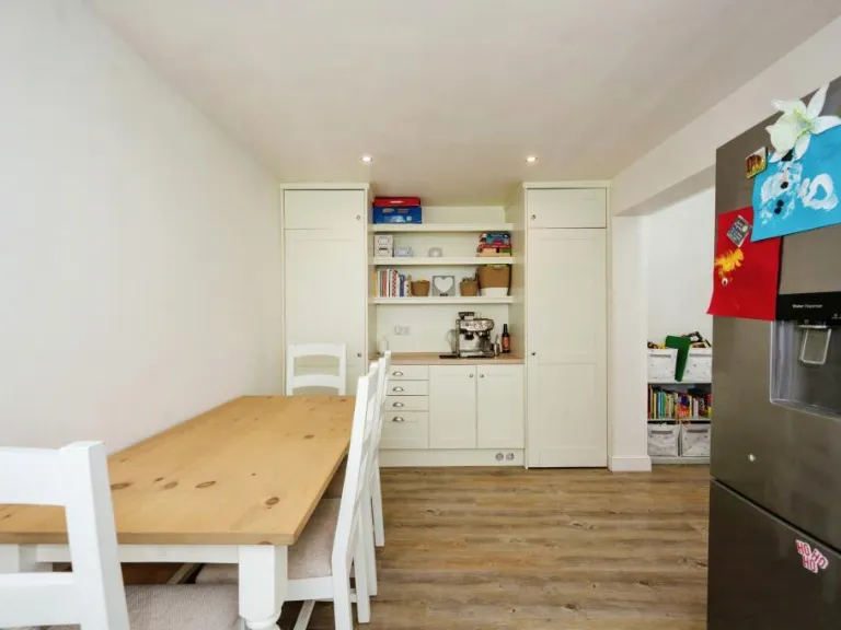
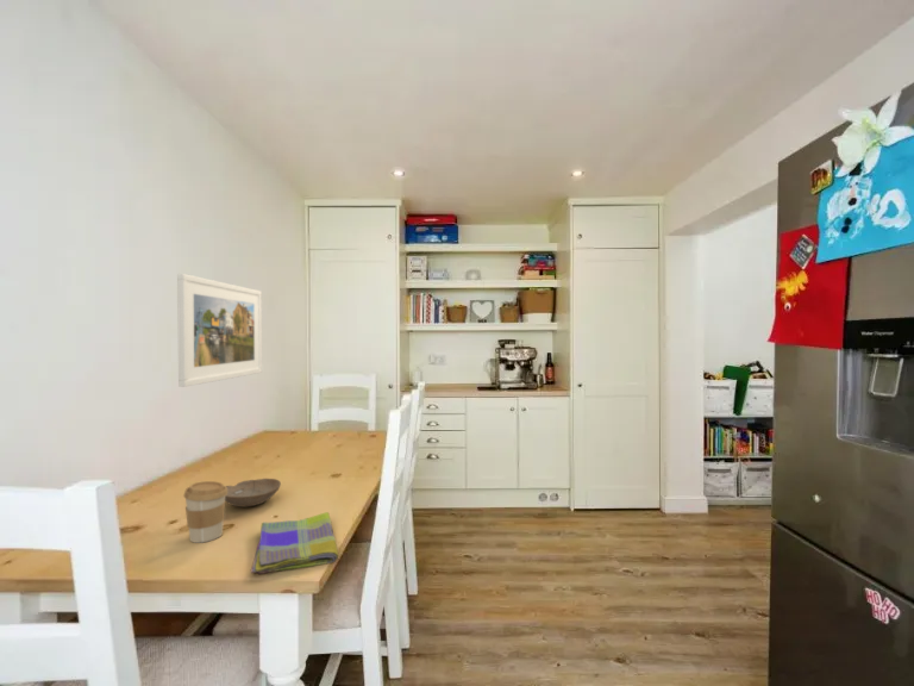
+ bowl (249, 494)
+ coffee cup (206, 510)
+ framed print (226, 331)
+ dish towel (296, 540)
